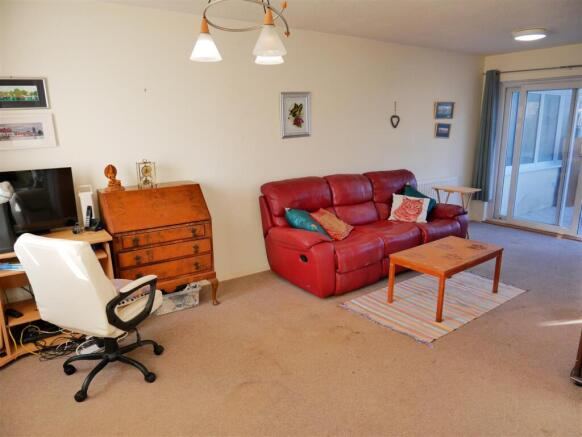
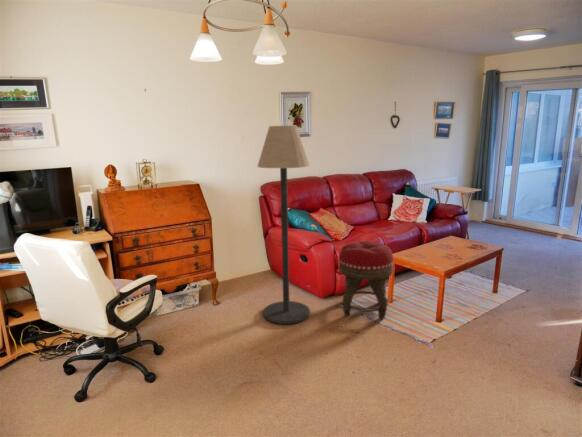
+ floor lamp (284, 224)
+ footstool (365, 277)
